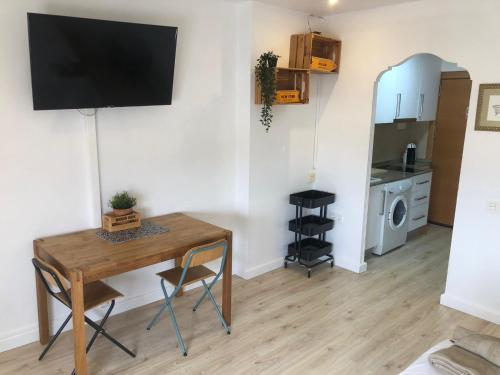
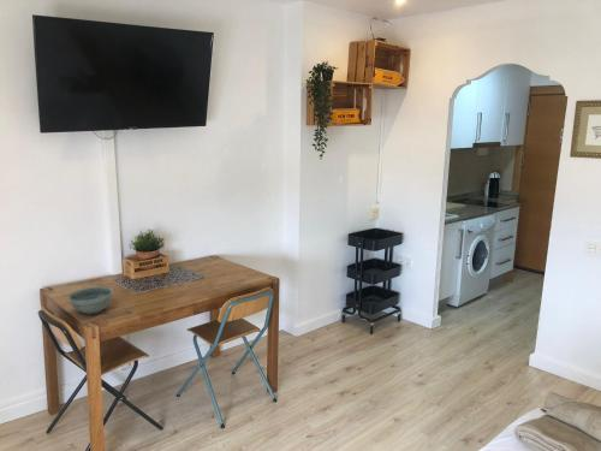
+ bowl (91, 302)
